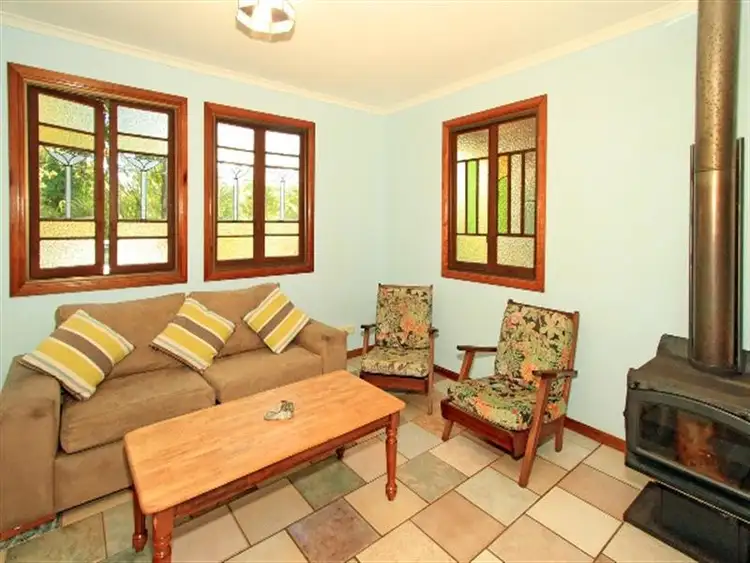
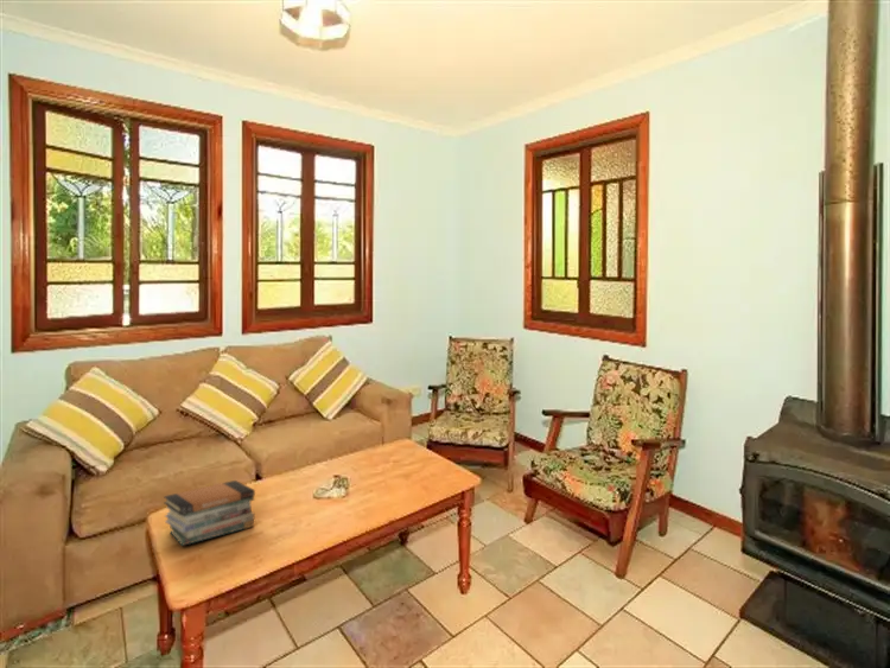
+ book stack (210, 511)
